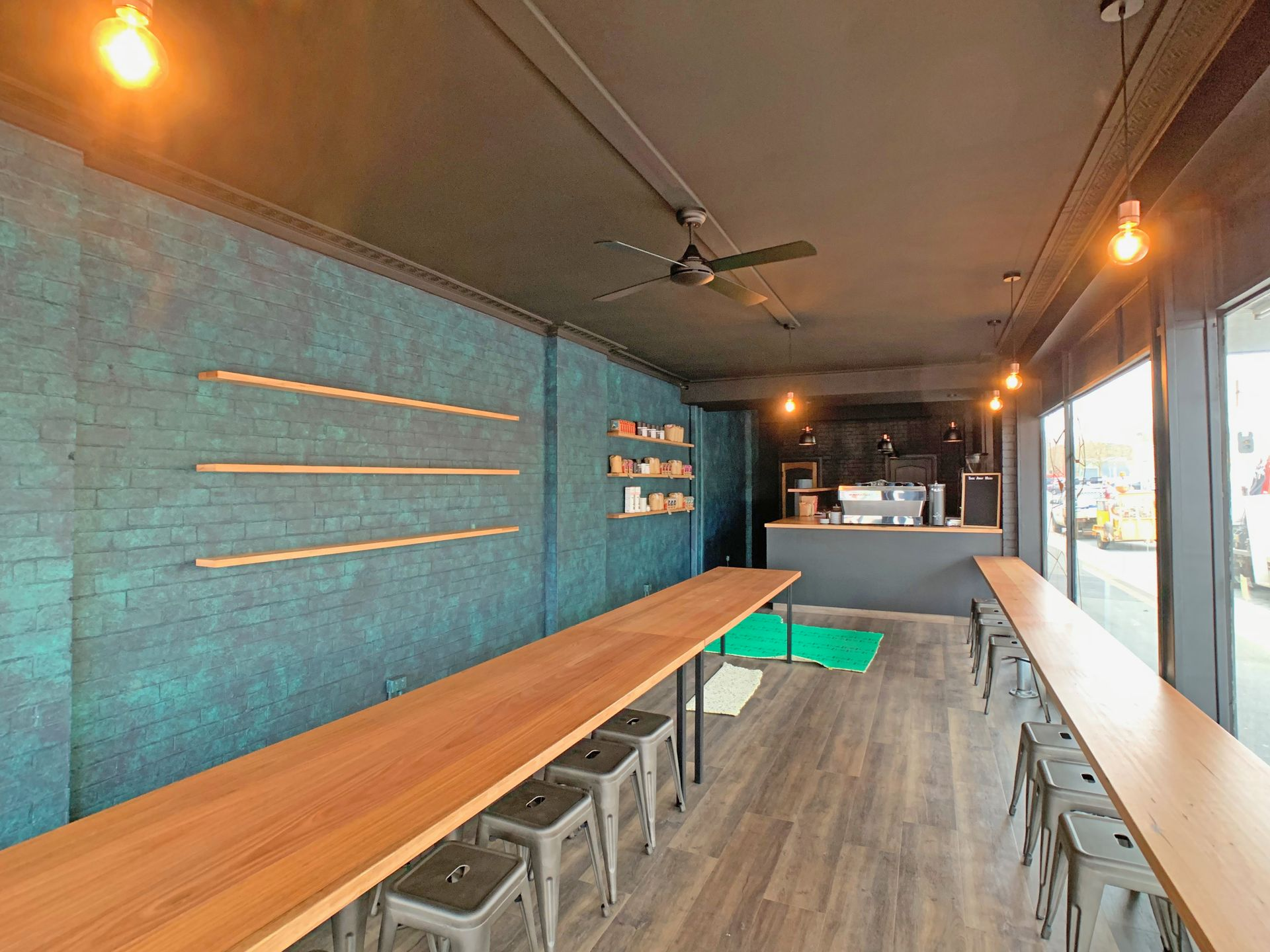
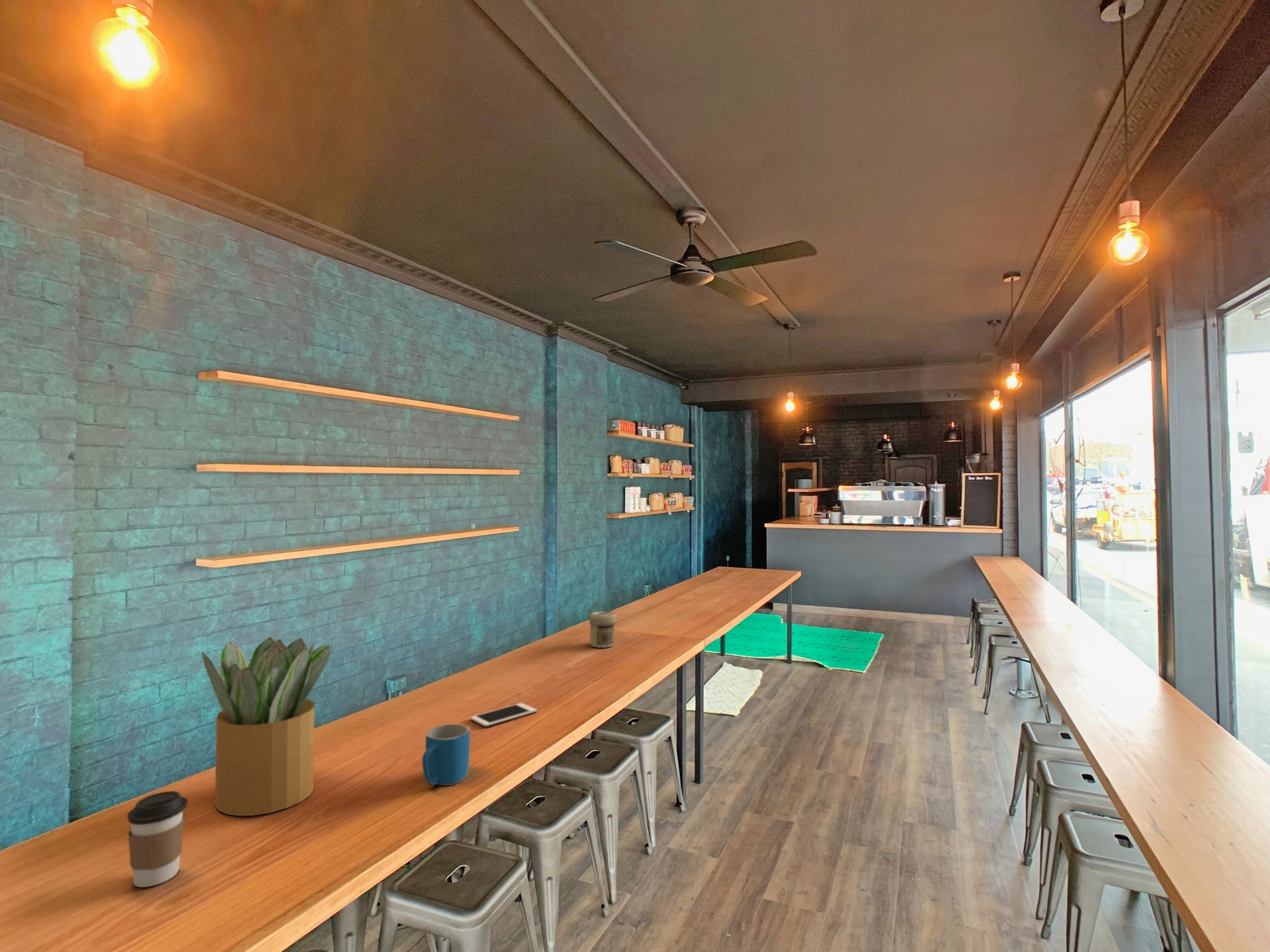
+ cell phone (504, 714)
+ coffee cup (157, 837)
+ jar (602, 629)
+ mug (443, 757)
+ potted plant (263, 717)
